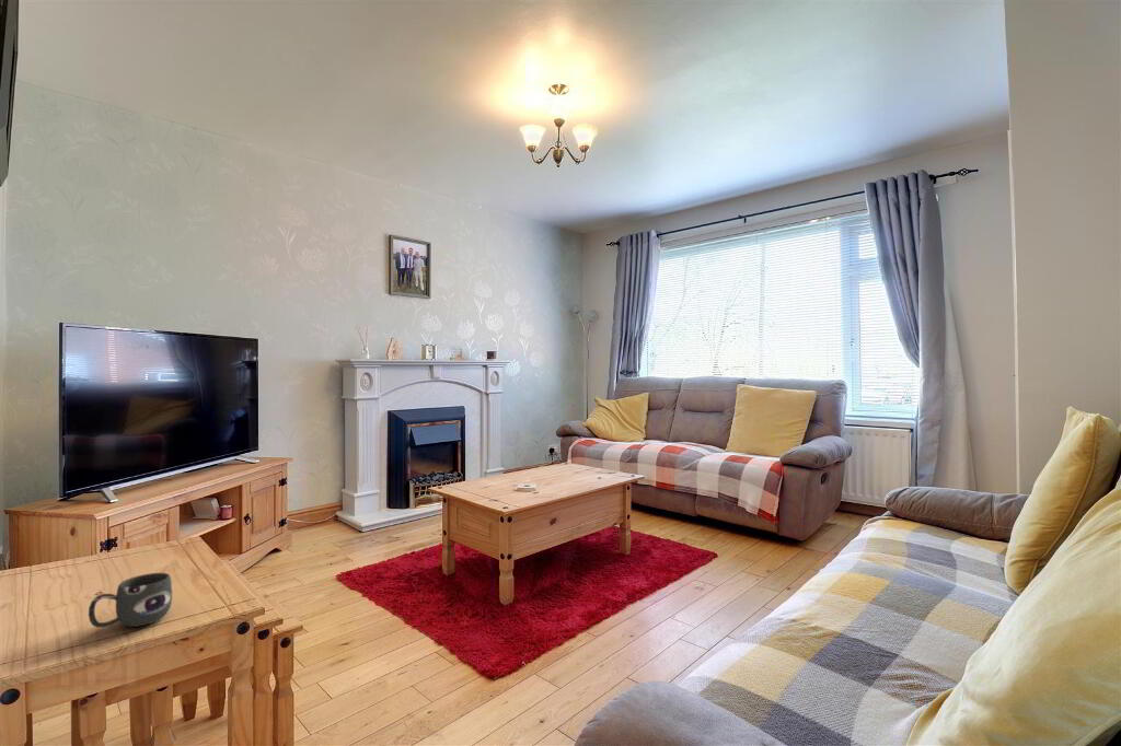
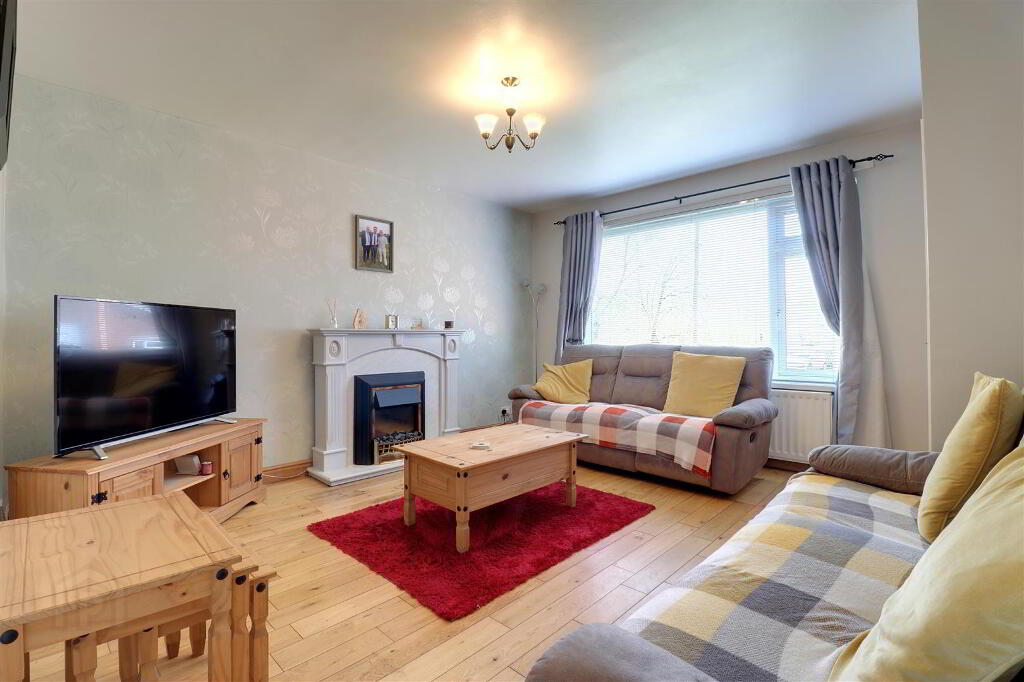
- mug (131, 603)
